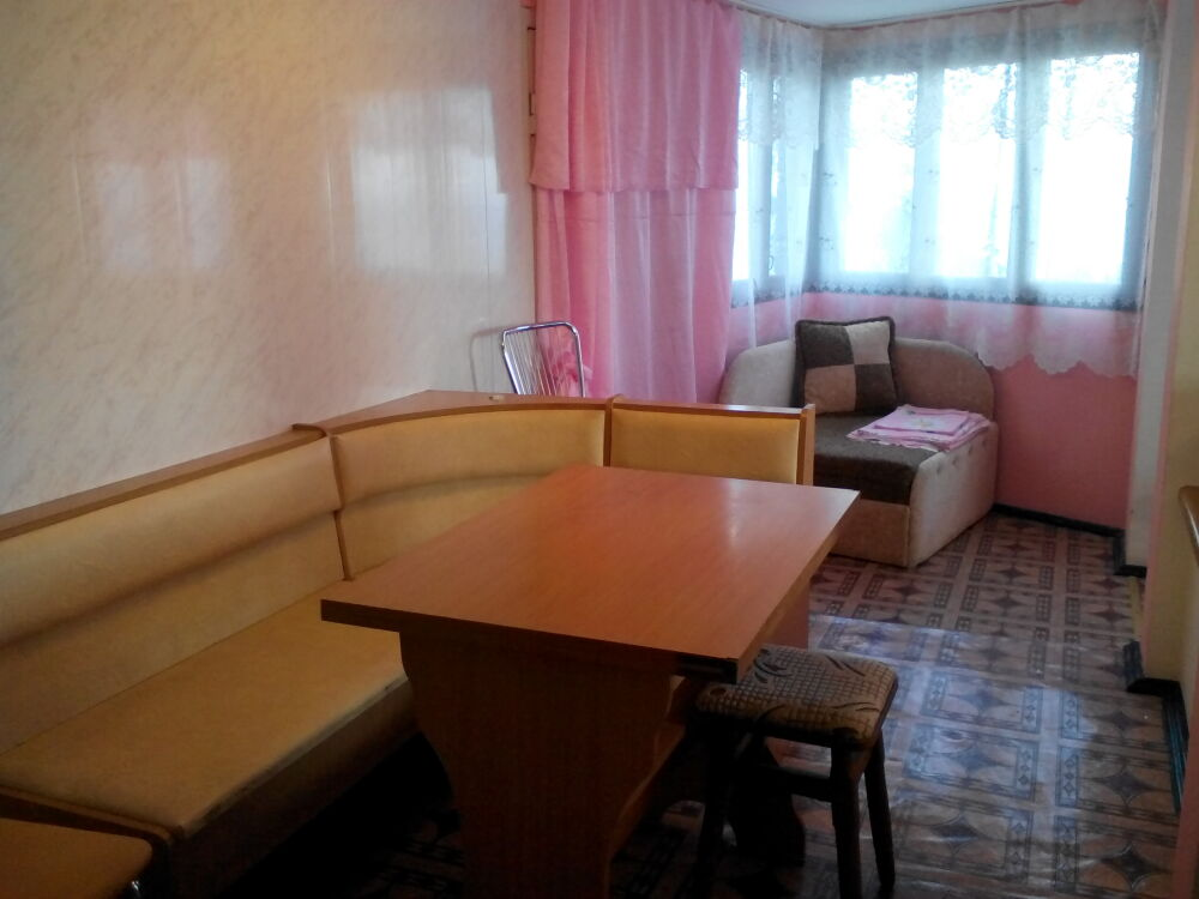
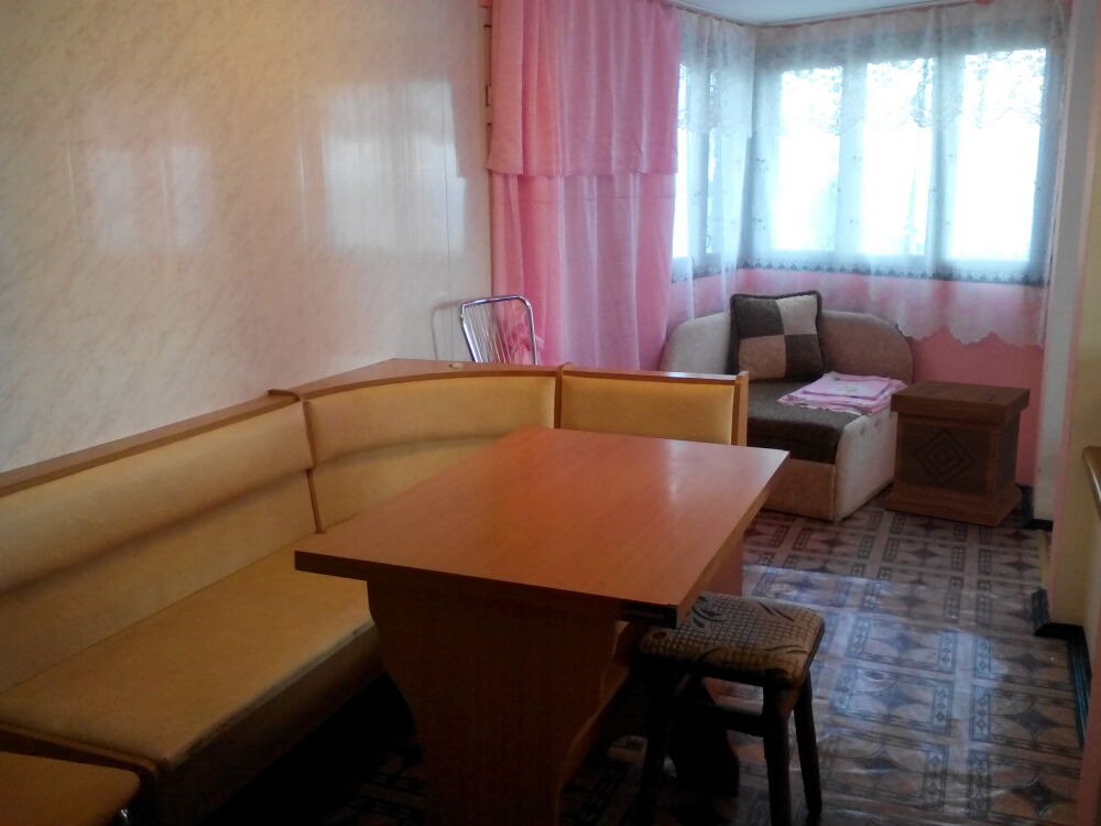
+ side table (957, 448)
